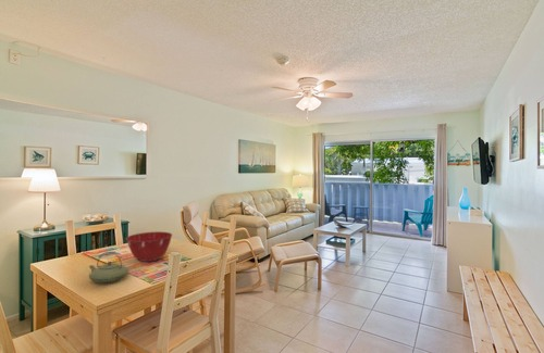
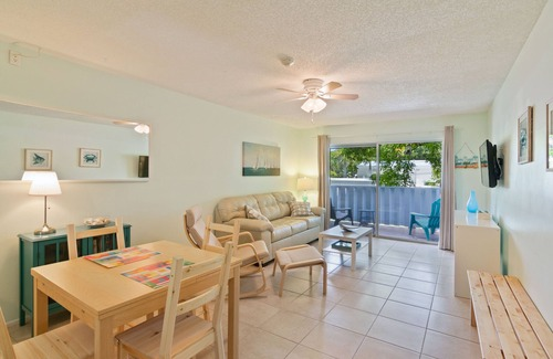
- mixing bowl (149, 247)
- teapot (107, 265)
